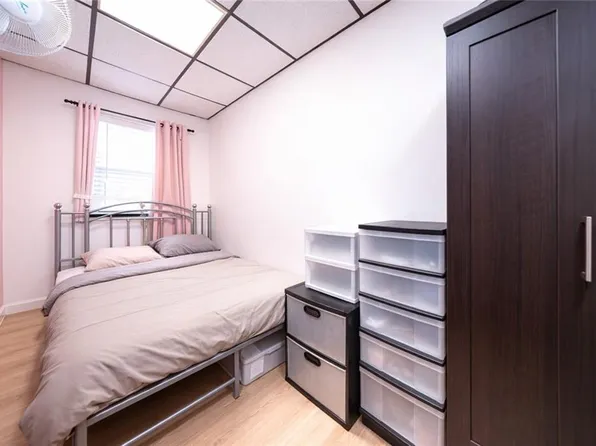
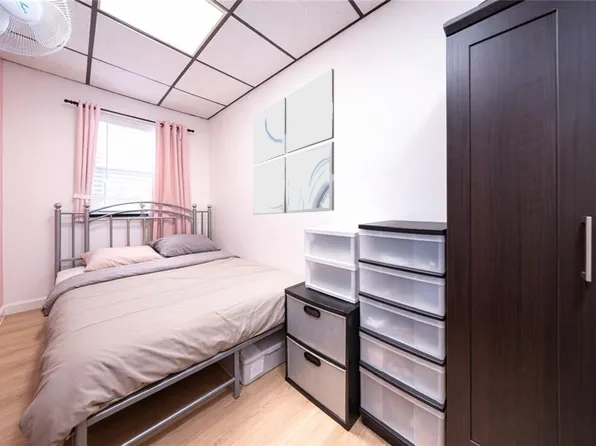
+ wall art (286, 153)
